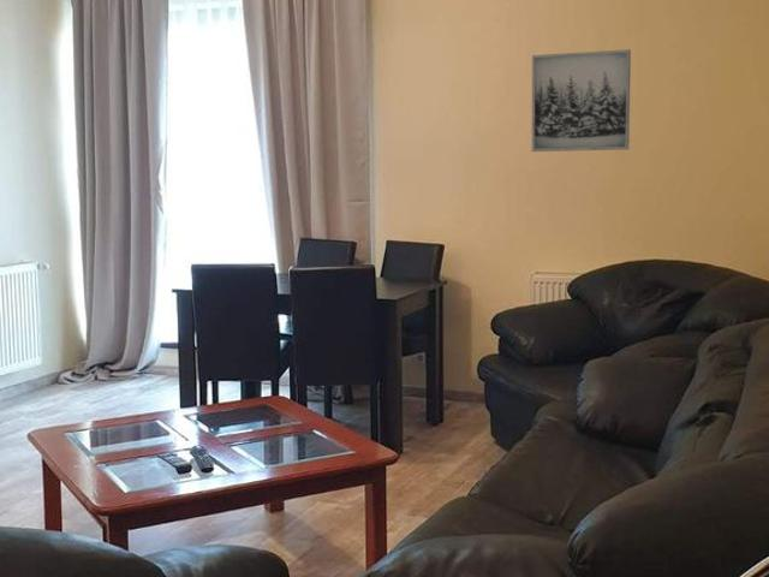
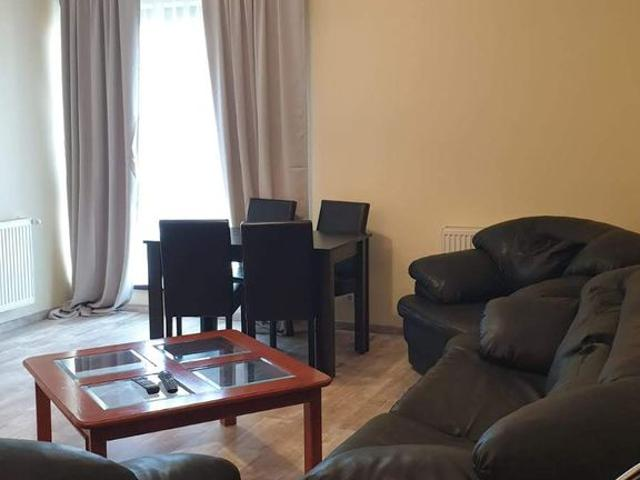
- wall art (579, 101)
